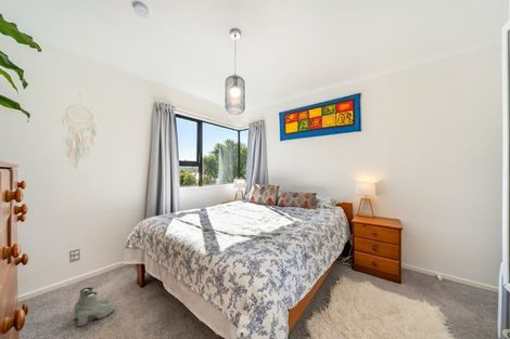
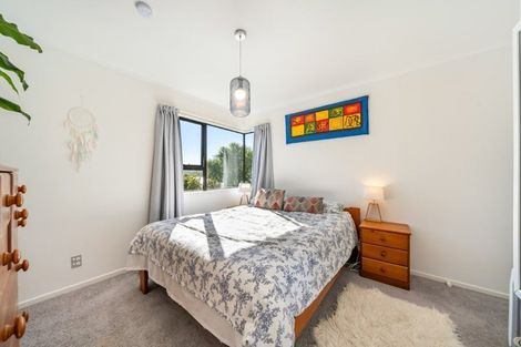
- boots (94, 301)
